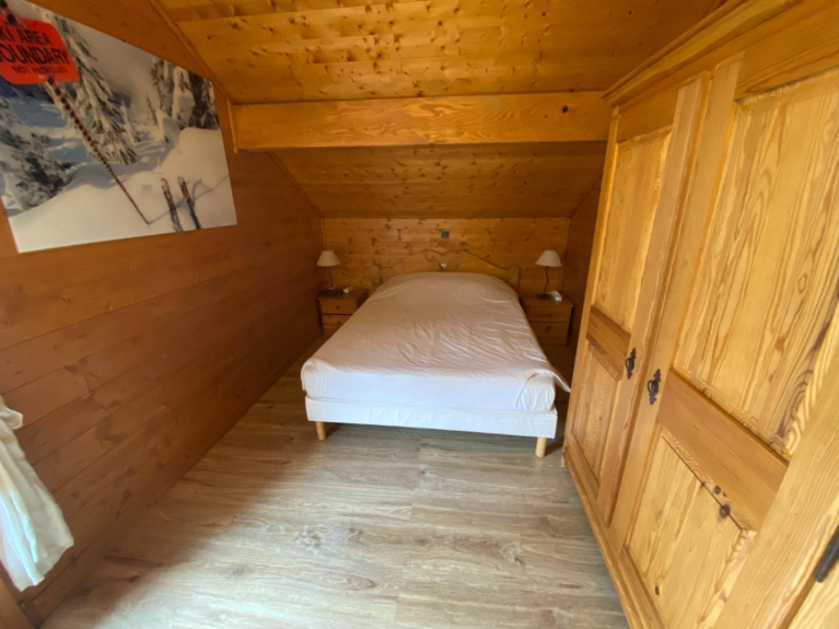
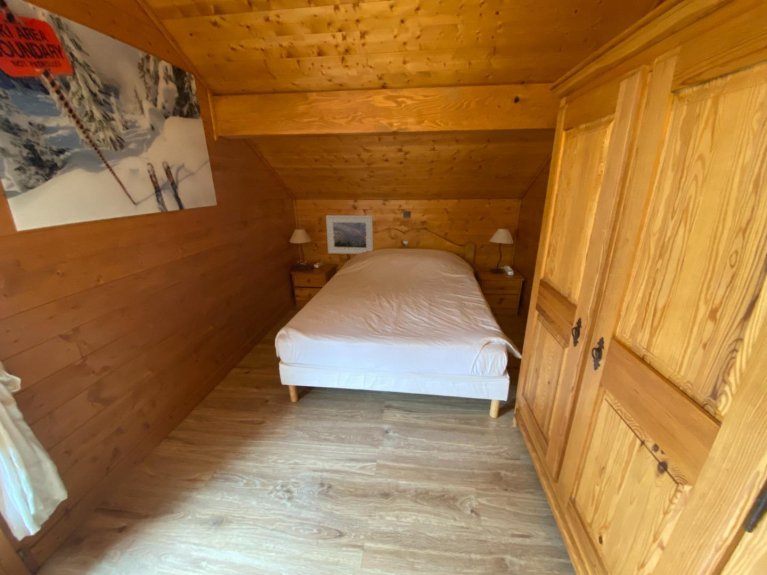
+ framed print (349, 234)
